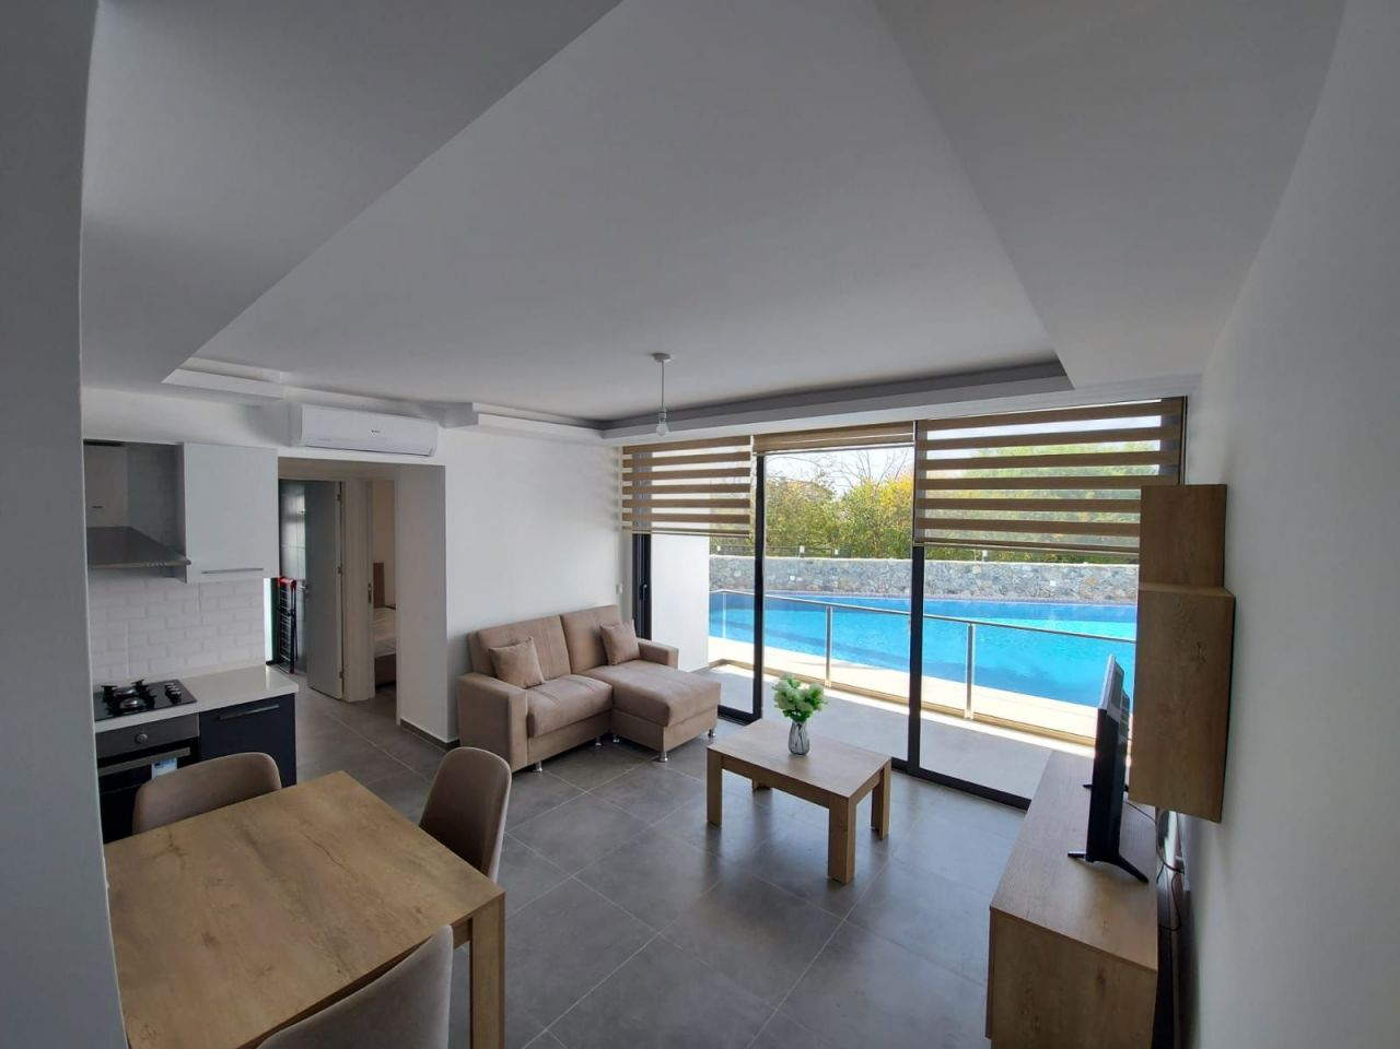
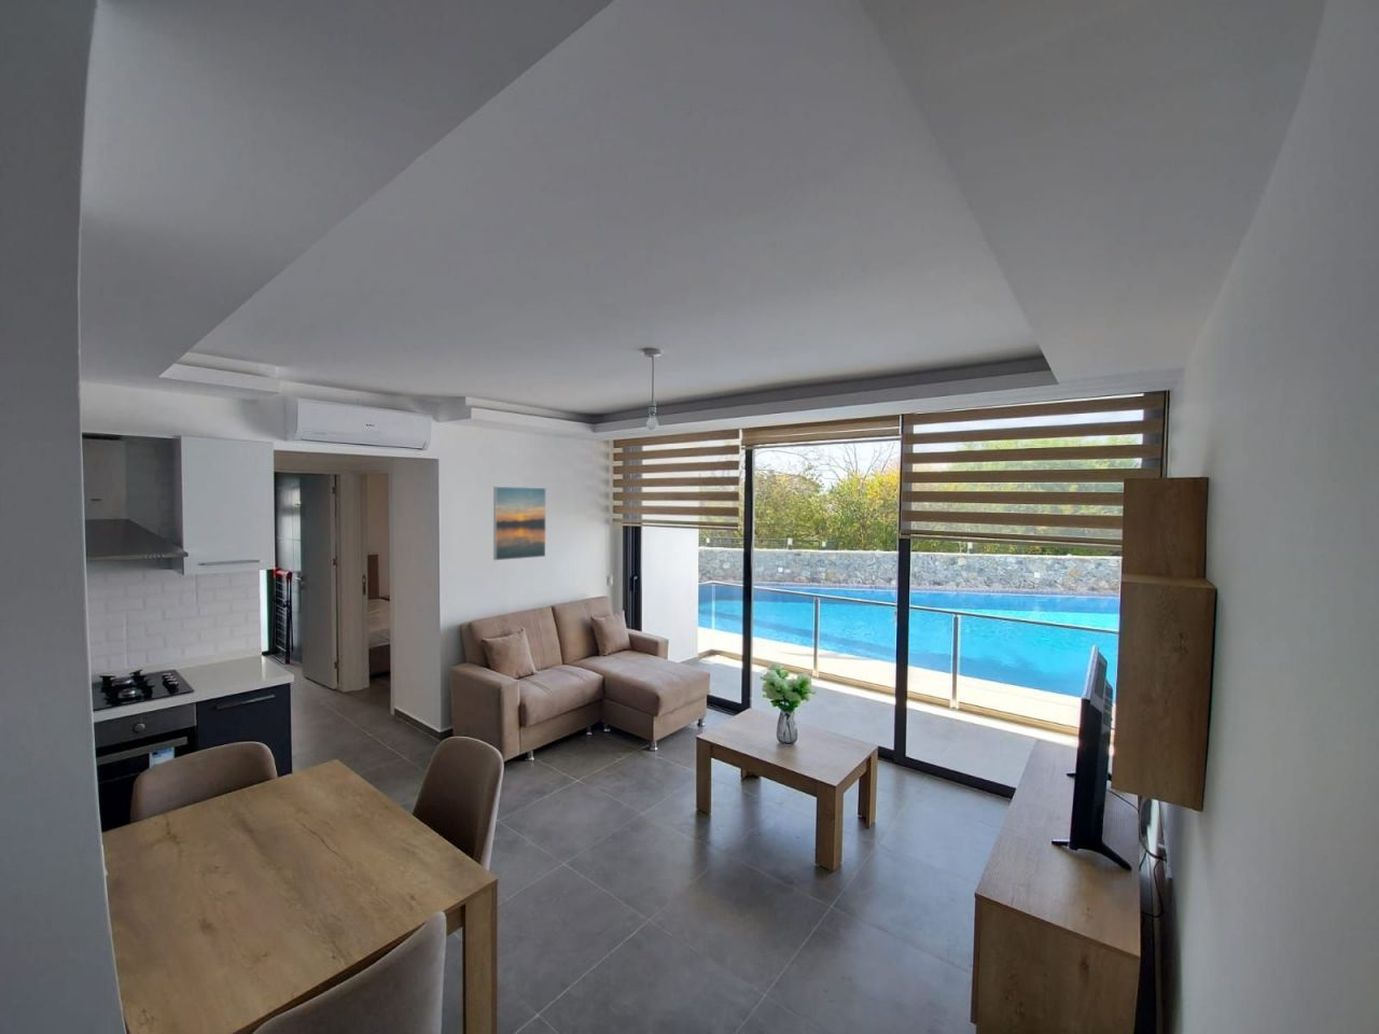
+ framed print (520, 522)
